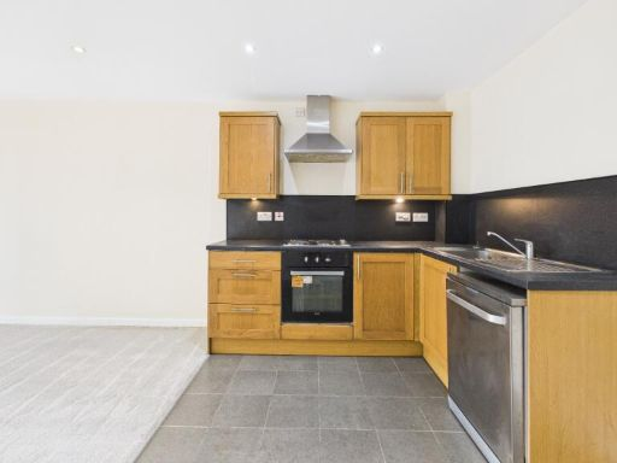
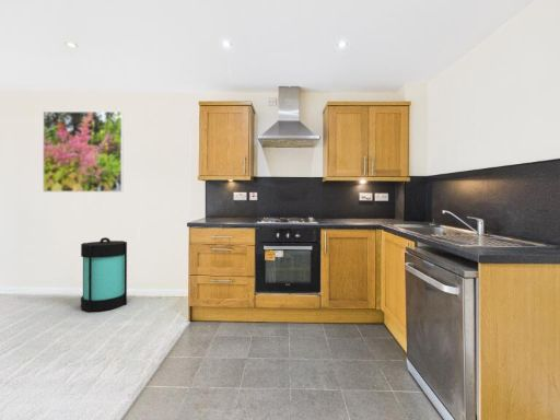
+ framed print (83, 151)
+ lantern (104, 270)
